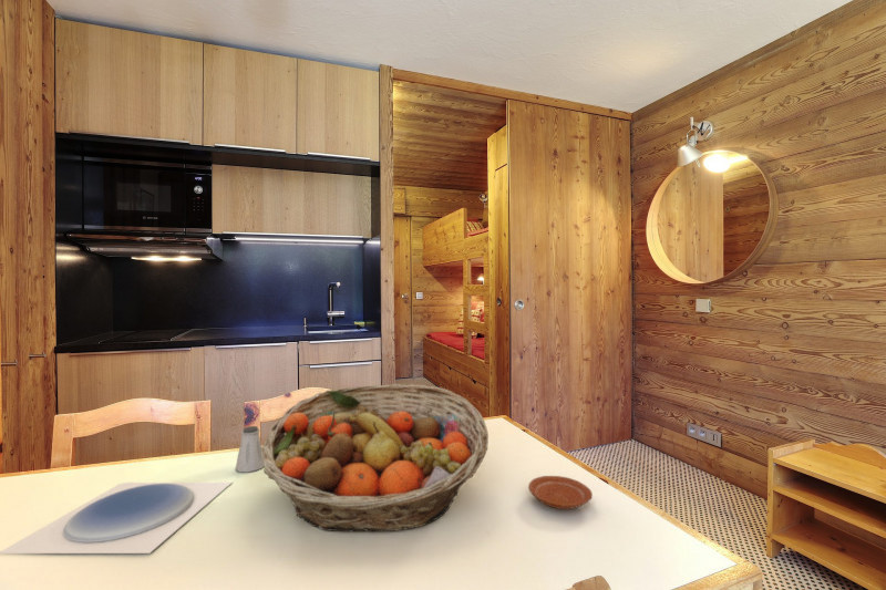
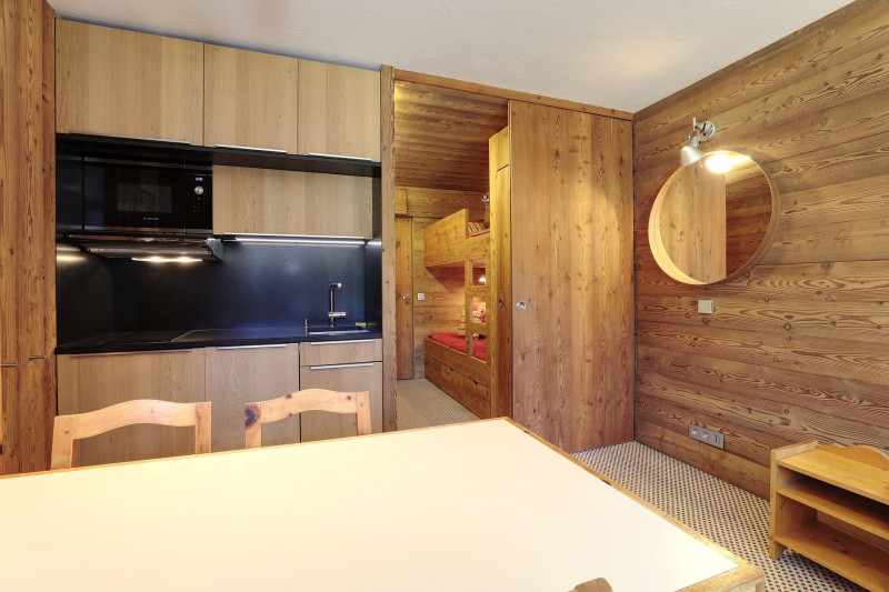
- saltshaker (250, 446)
- plate (559, 495)
- plate (133, 505)
- fruit basket (378, 447)
